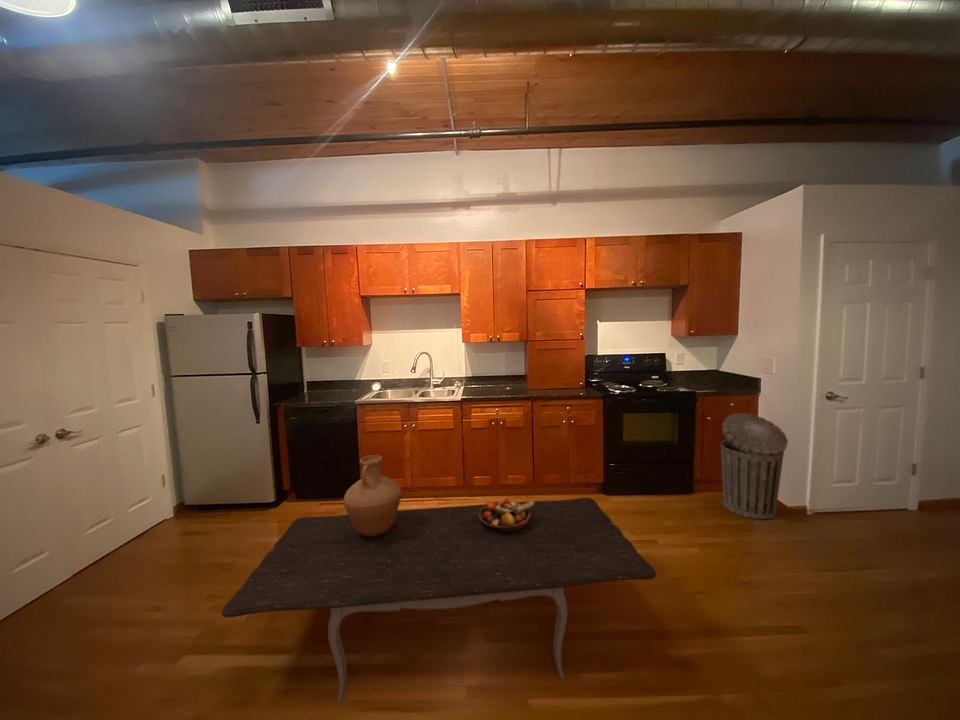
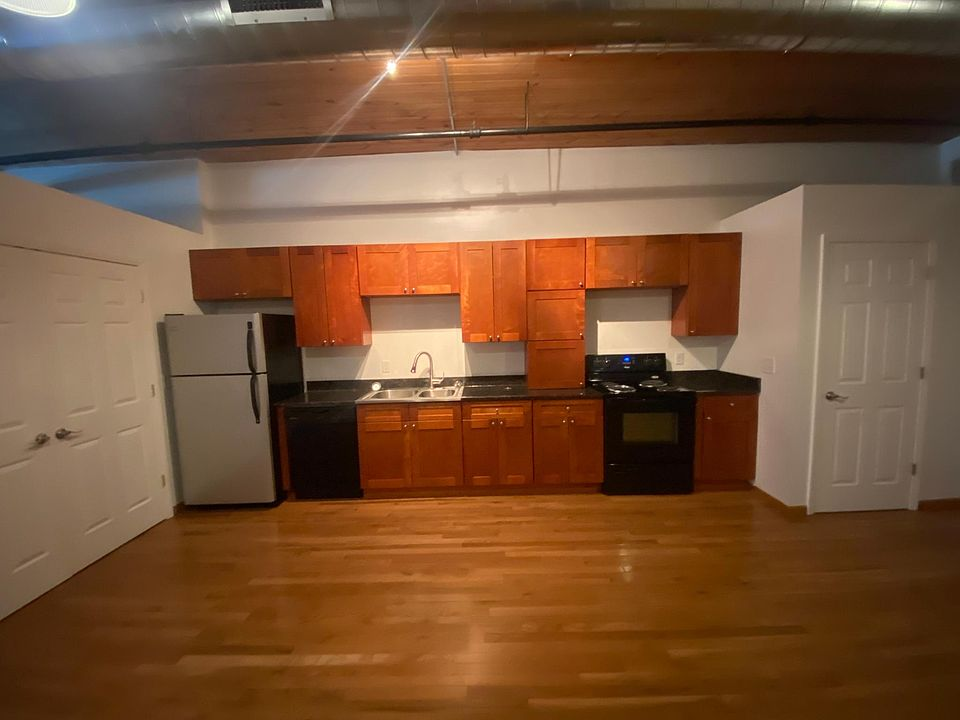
- dining table (450, 585)
- fruit bowl (504, 510)
- vase (372, 495)
- trash can (750, 463)
